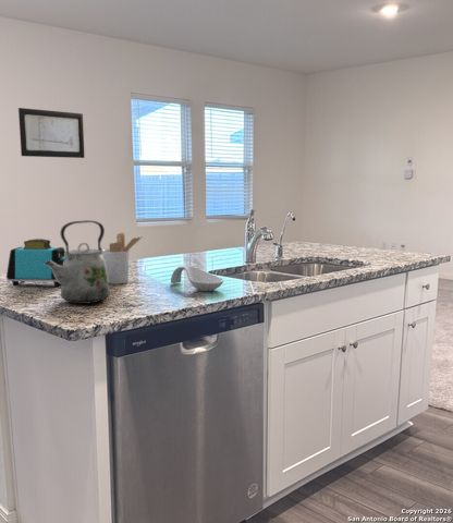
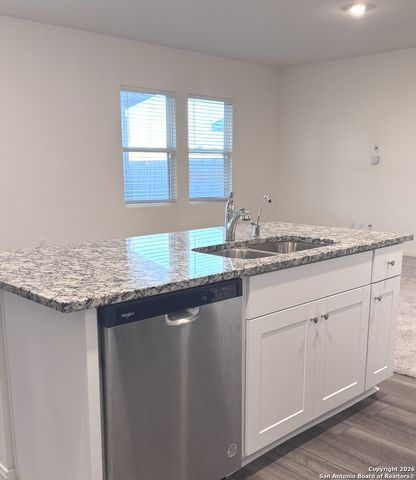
- wall art (52, 134)
- kettle (75, 262)
- spoon rest (195, 277)
- toaster (38, 262)
- utensil holder (122, 258)
